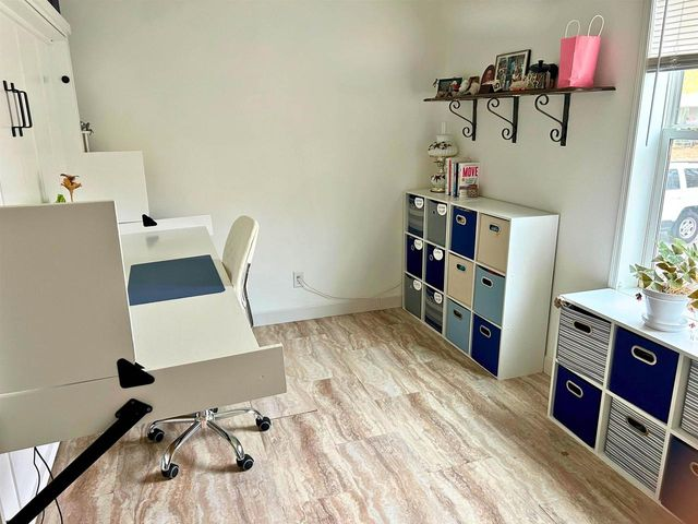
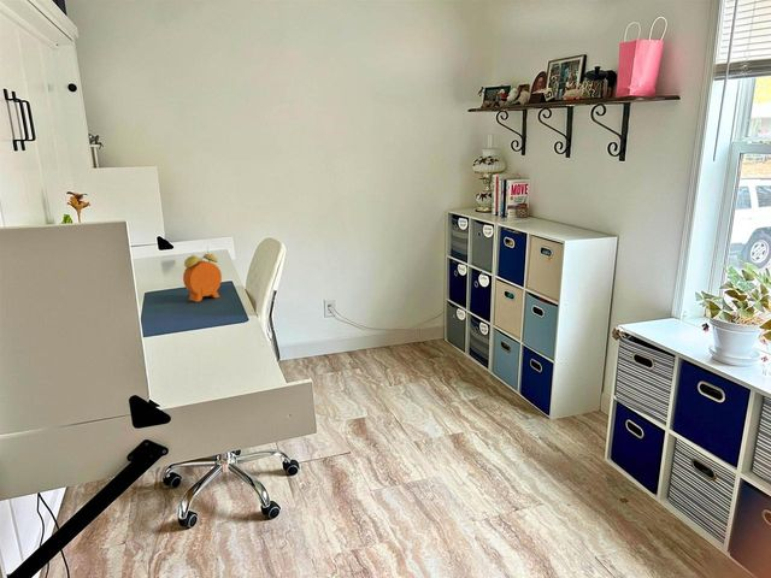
+ alarm clock (201, 272)
